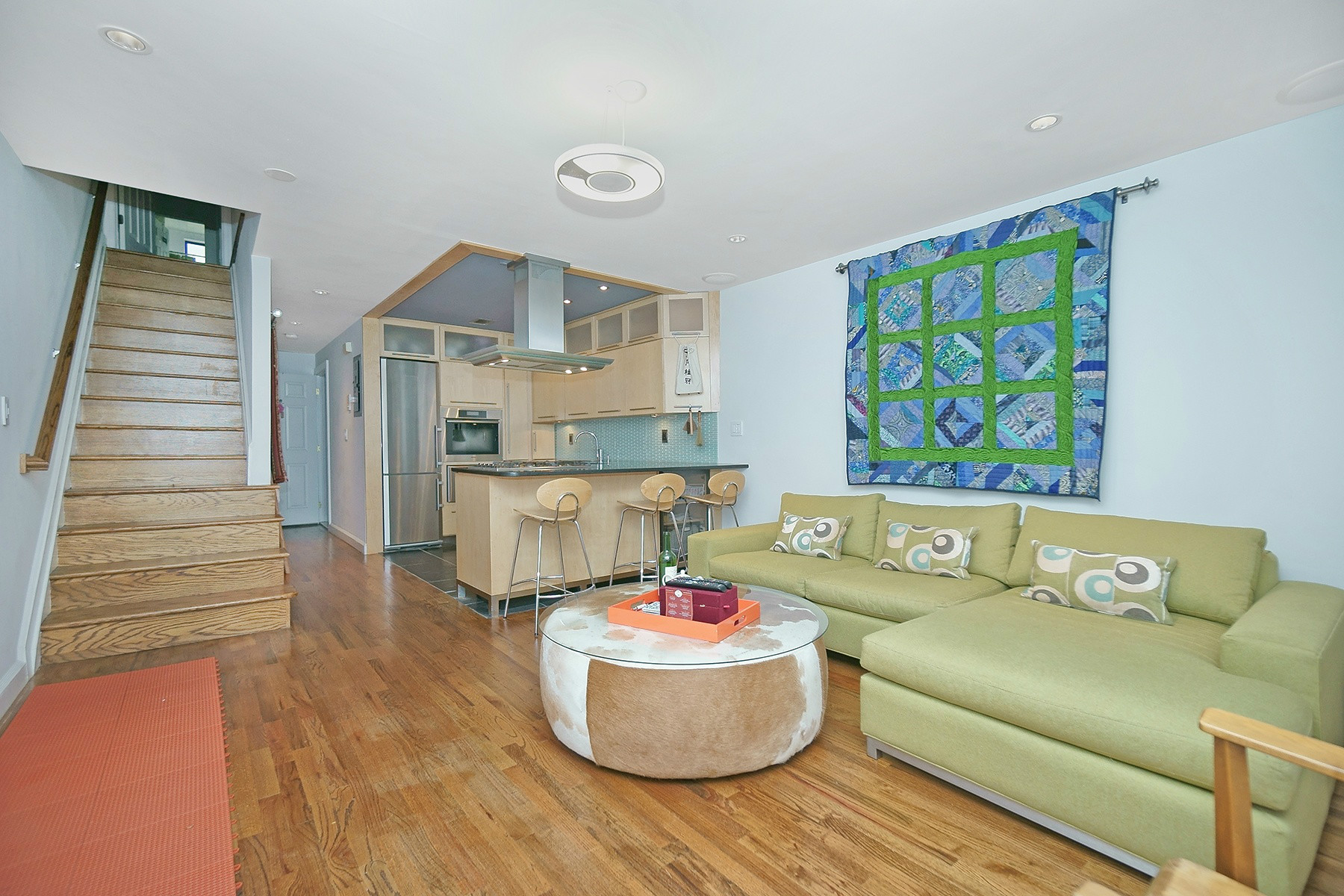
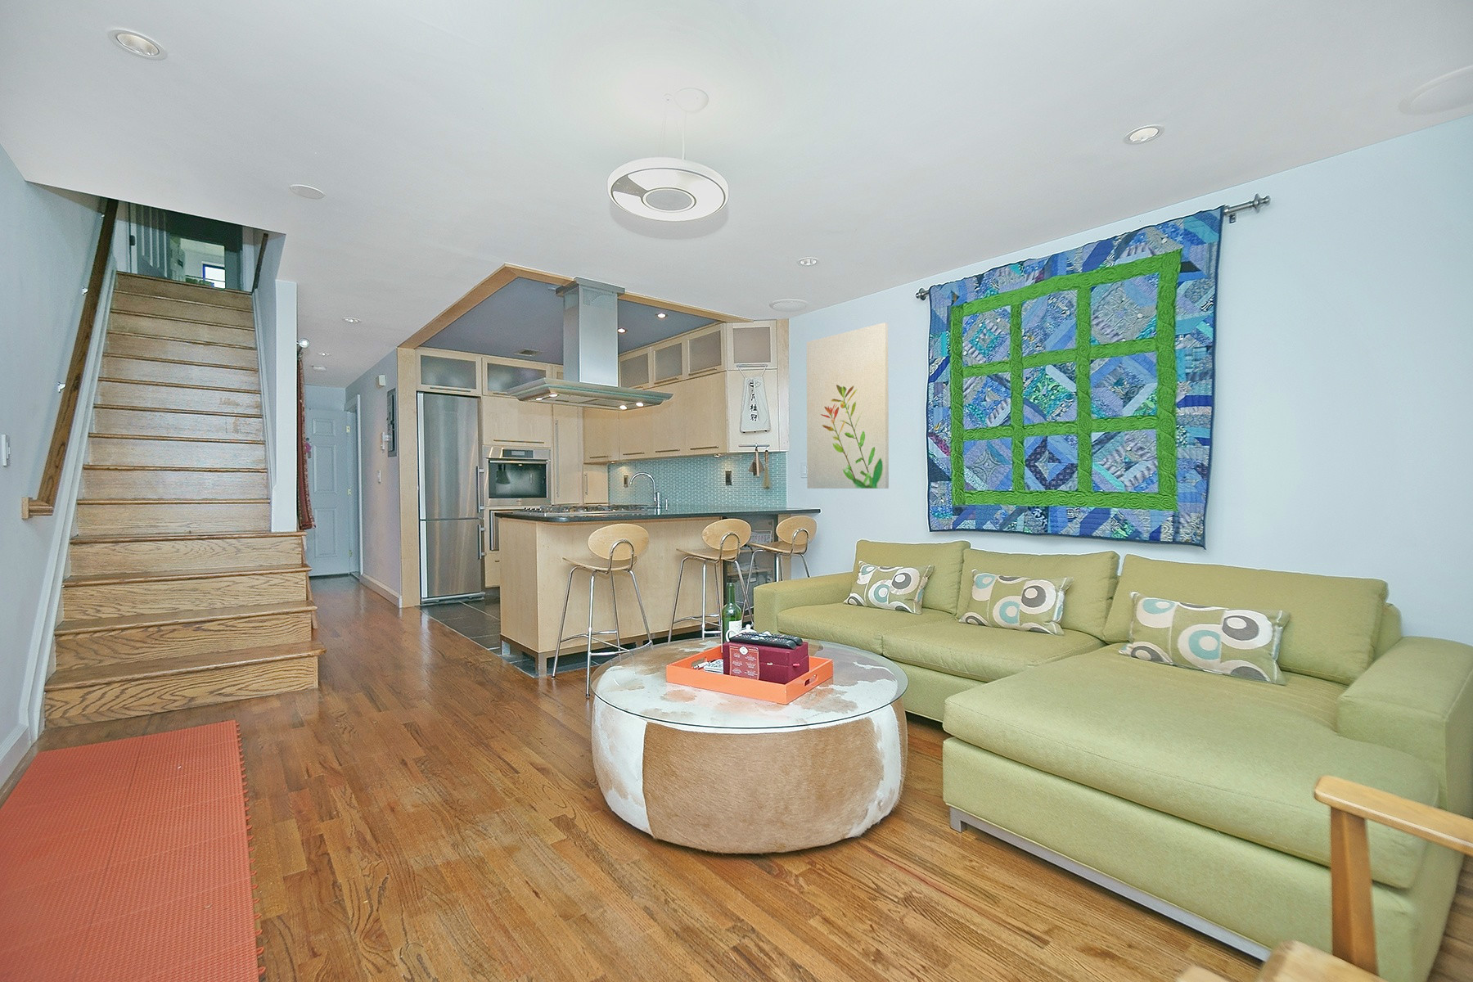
+ wall art (845, 411)
